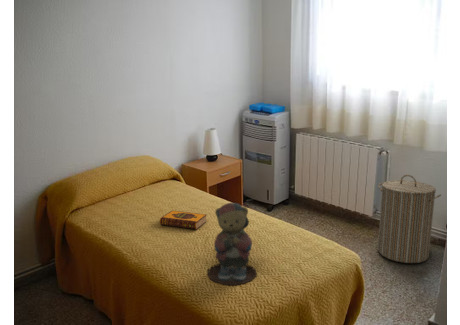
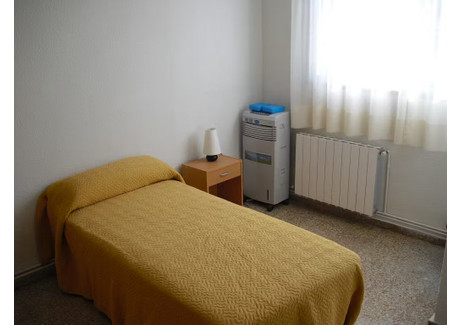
- hardback book (183, 220)
- laundry hamper (406, 214)
- teddy bear (231, 239)
